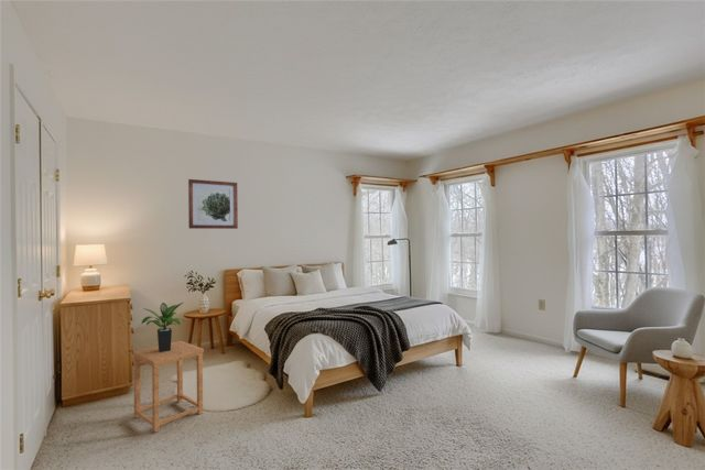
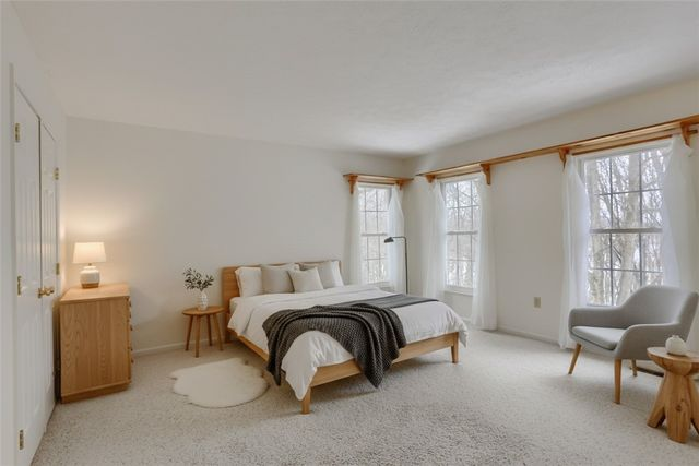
- potted plant (163, 326)
- wall art (214, 205)
- side table (177, 382)
